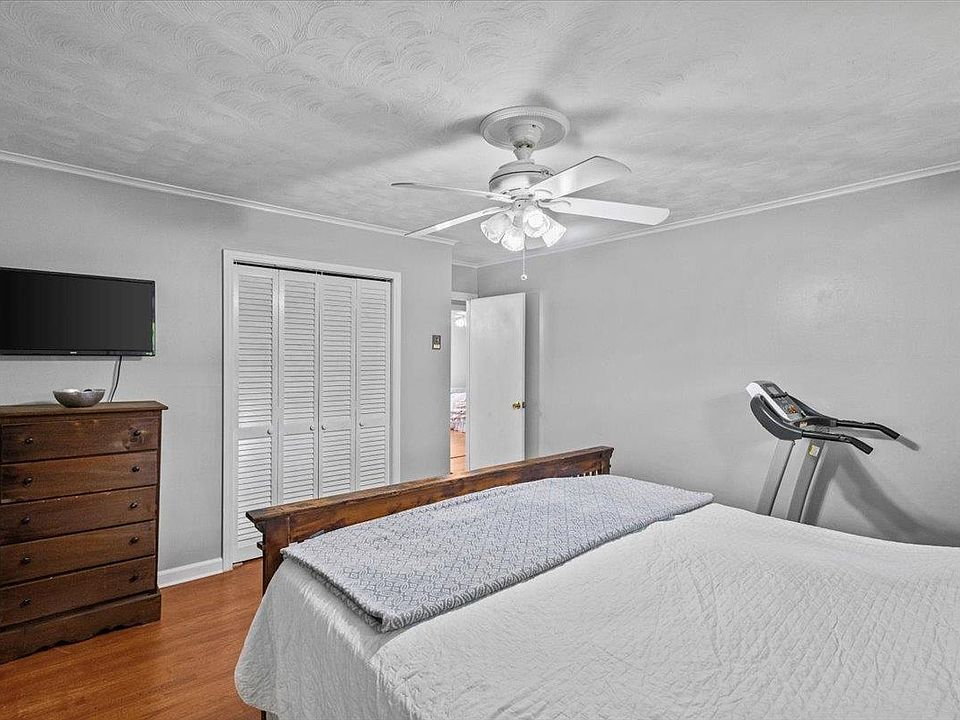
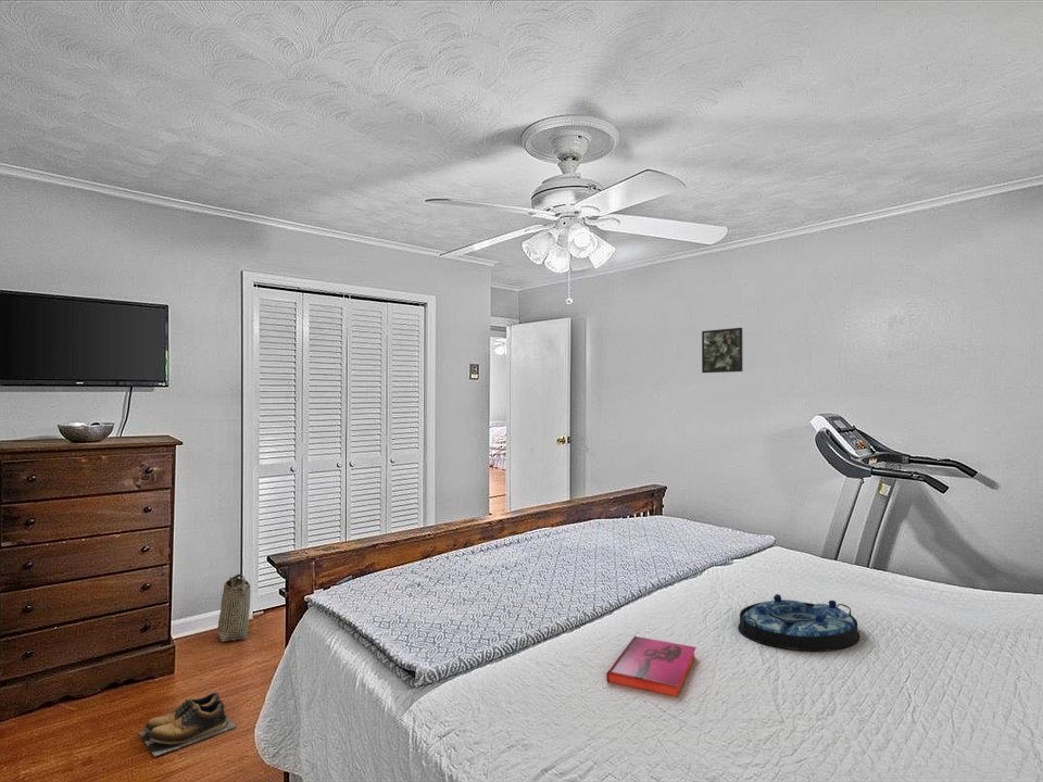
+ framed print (721, 351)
+ shoes (188, 717)
+ basket (235, 607)
+ serving tray (797, 616)
+ hardback book (653, 664)
